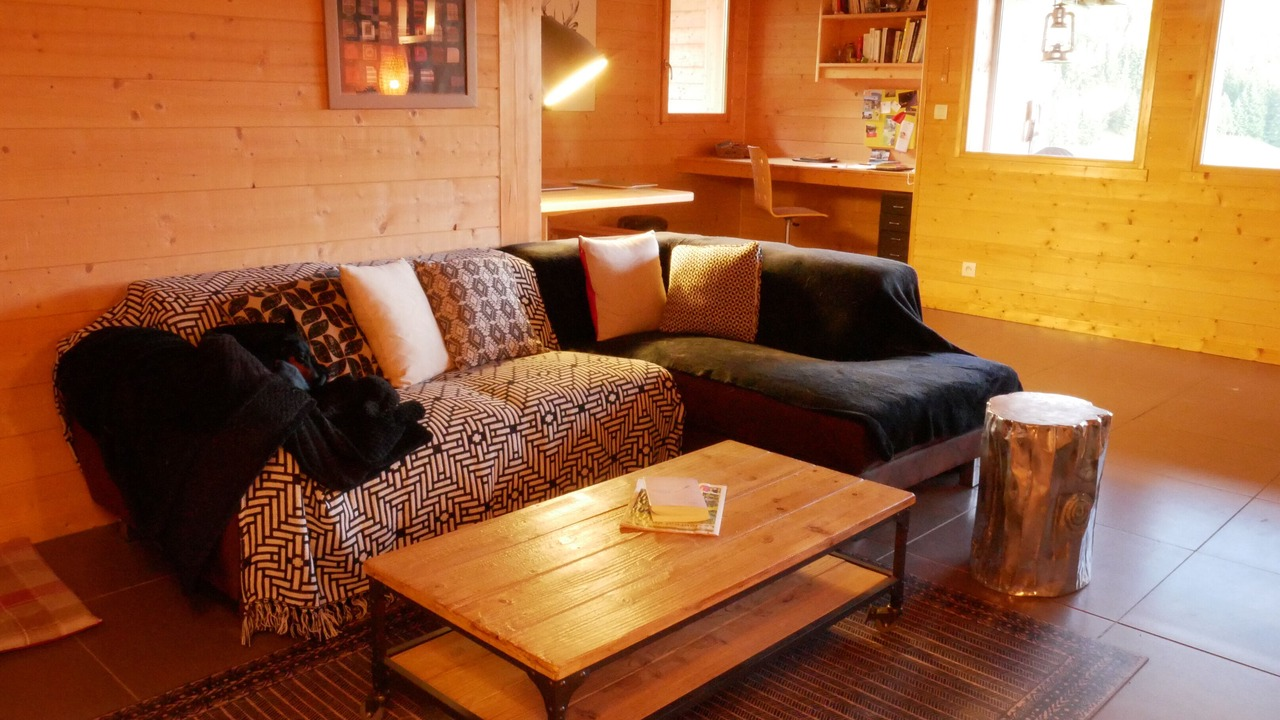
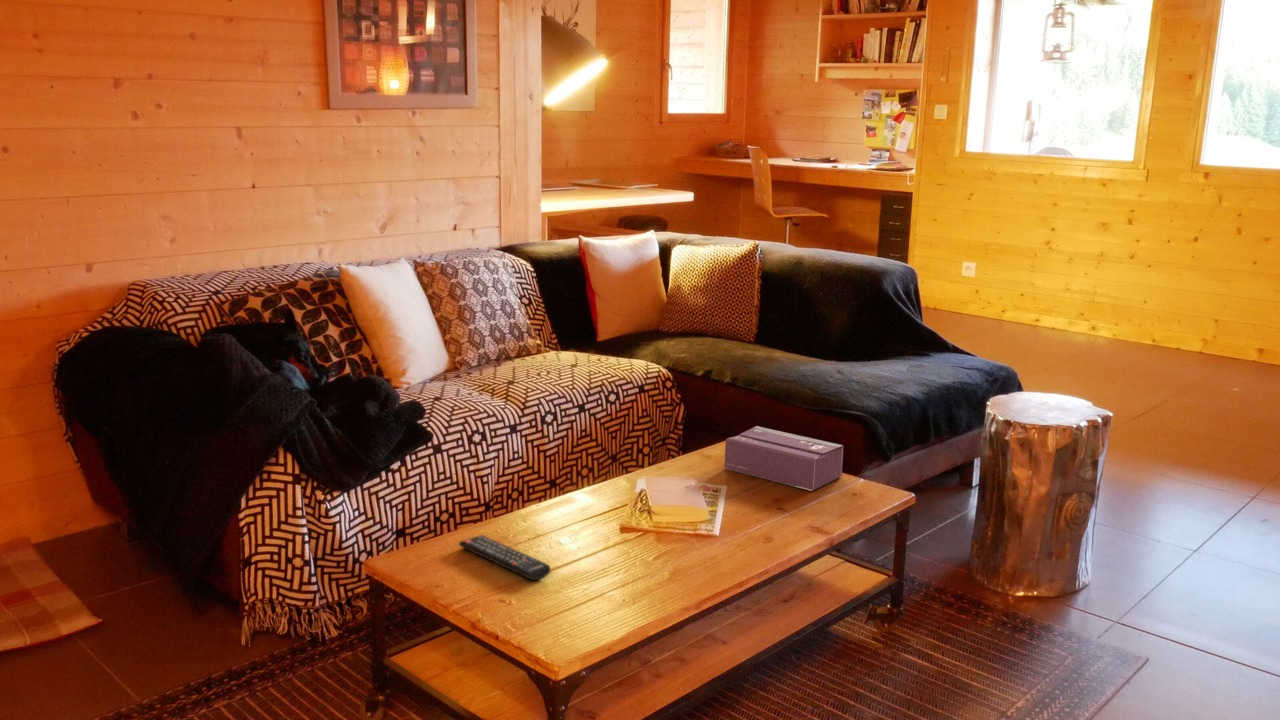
+ tissue box (783, 456)
+ remote control (503, 556)
